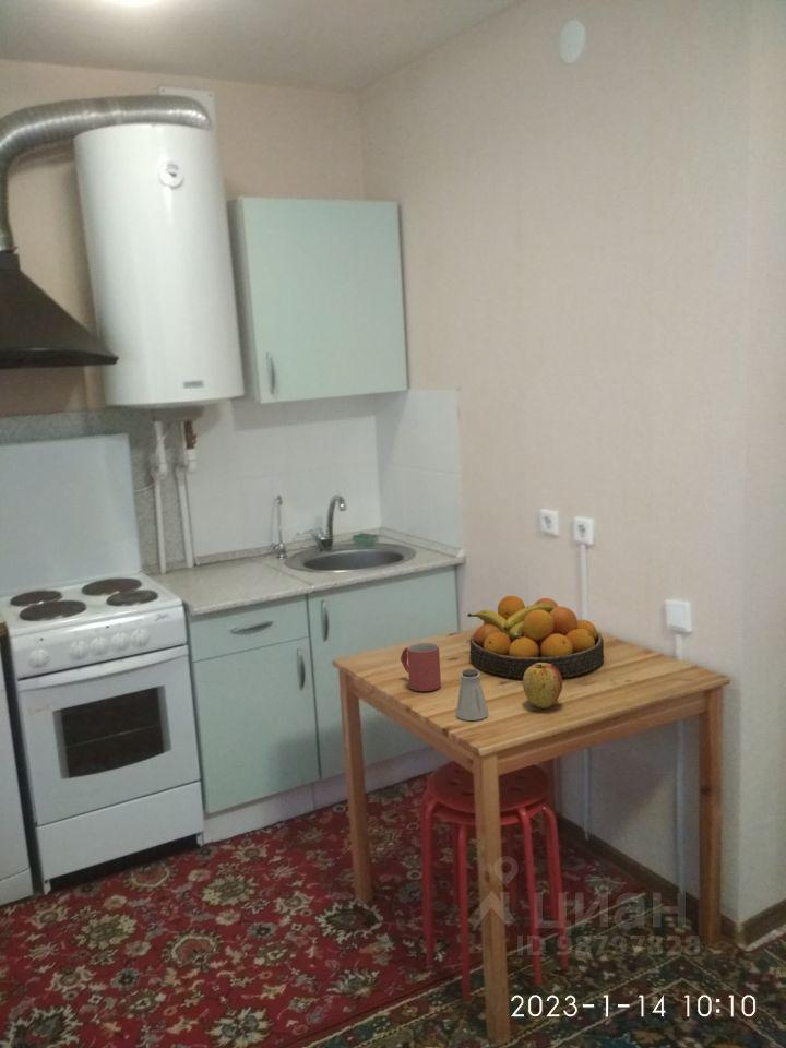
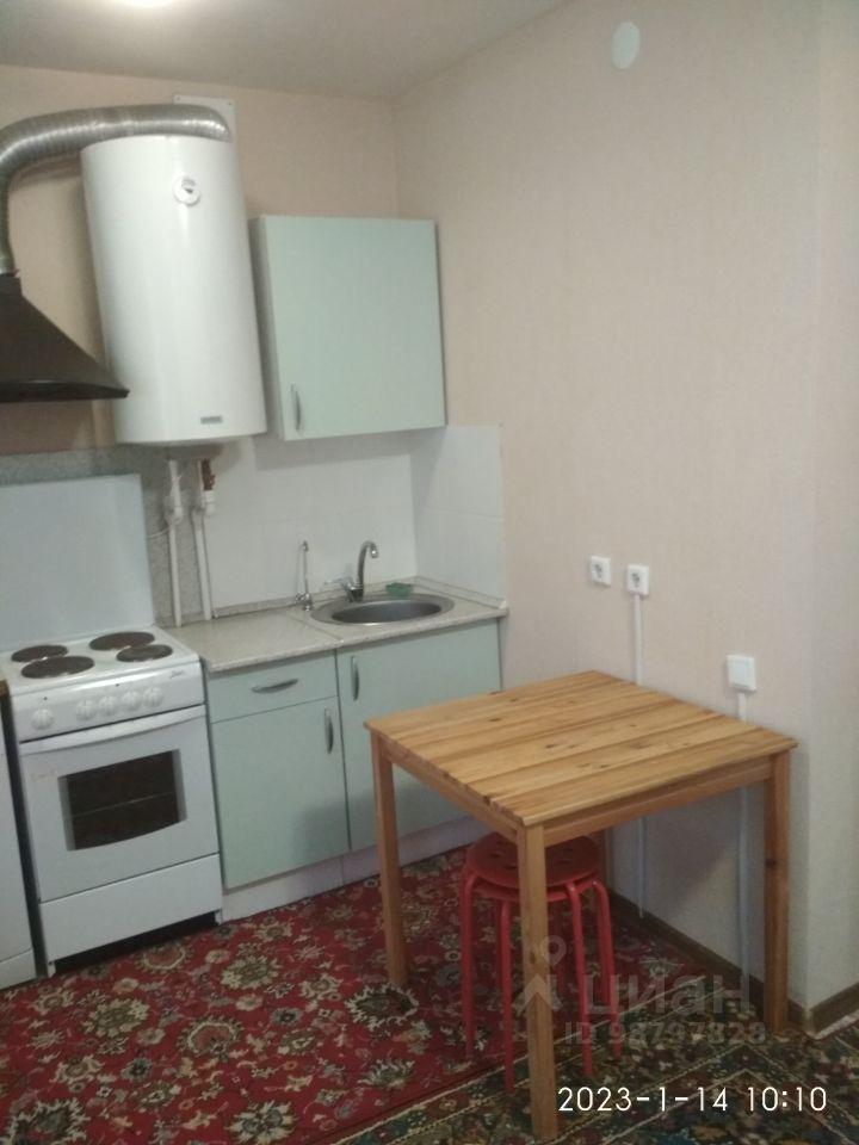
- saltshaker (471, 692)
- apple (541, 684)
- fruit bowl (535, 629)
- mug (418, 665)
